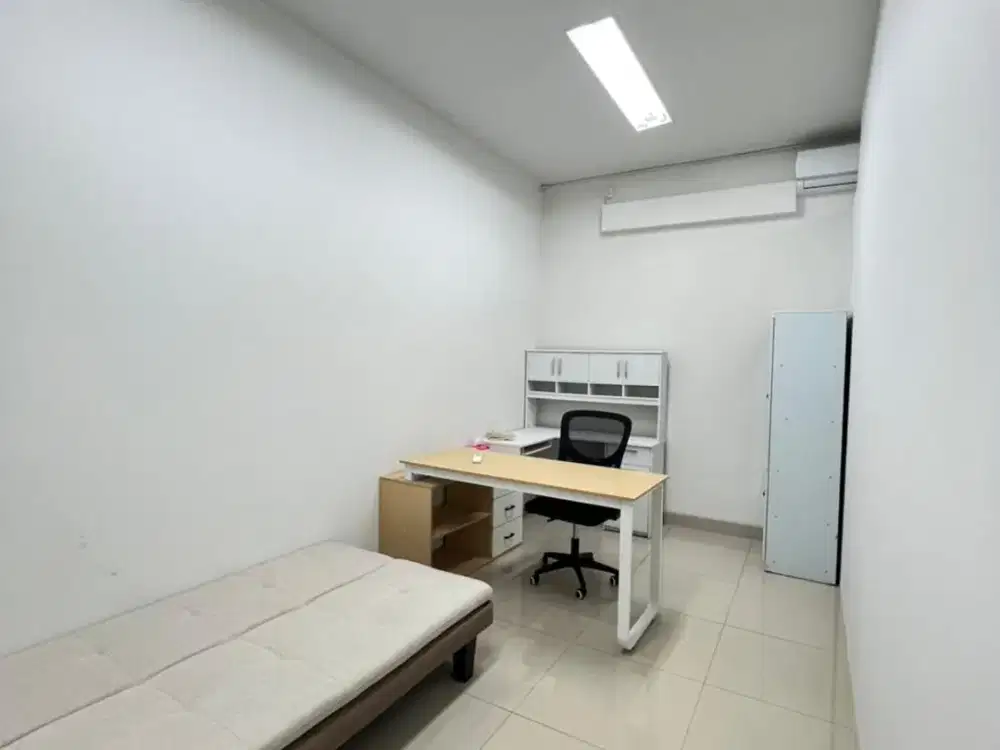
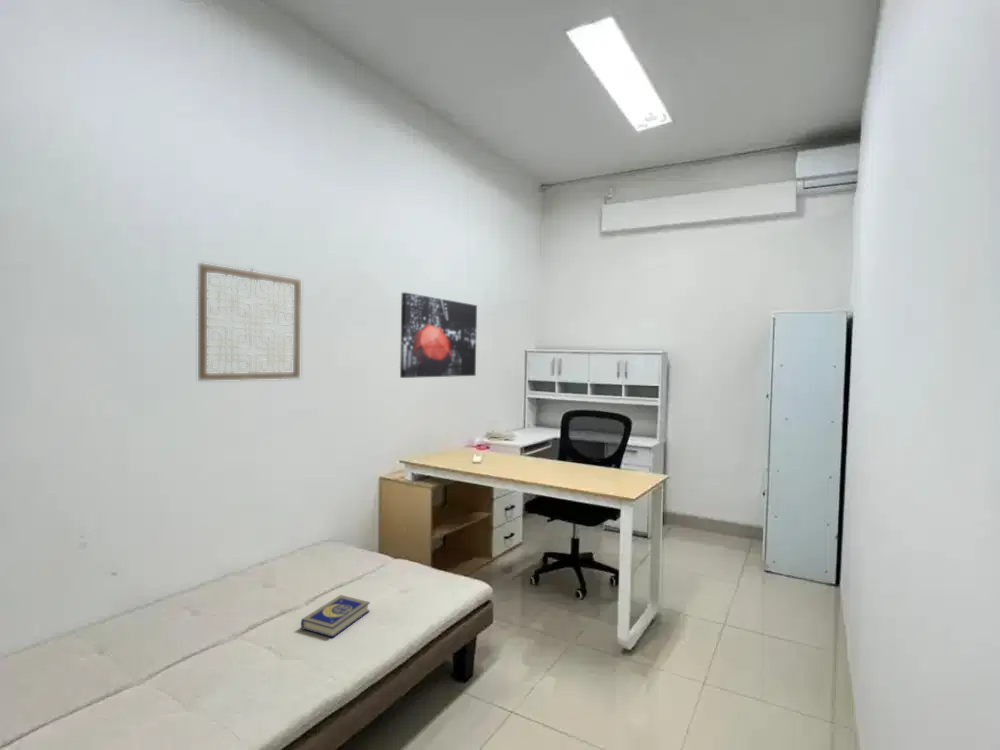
+ book (335, 615)
+ wall art (253, 322)
+ wall art (442, 338)
